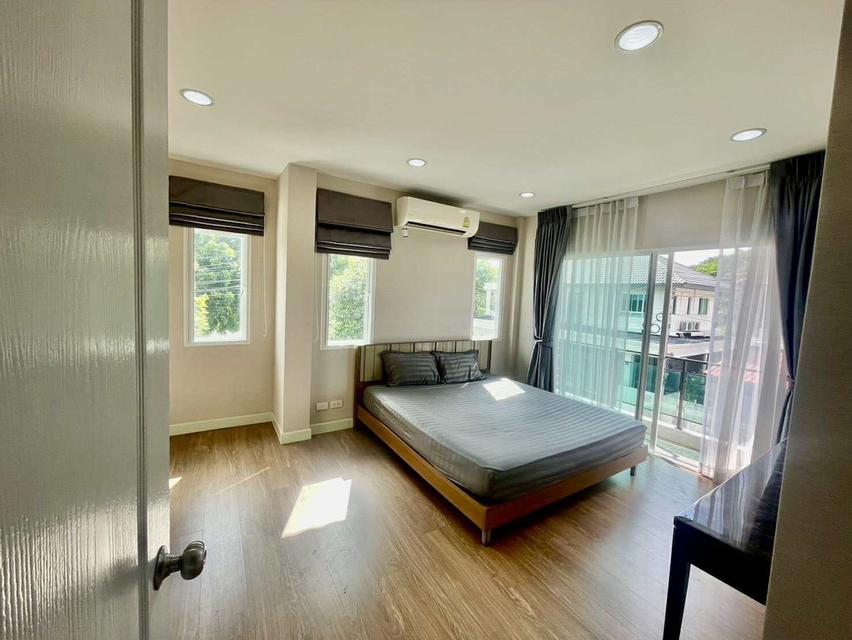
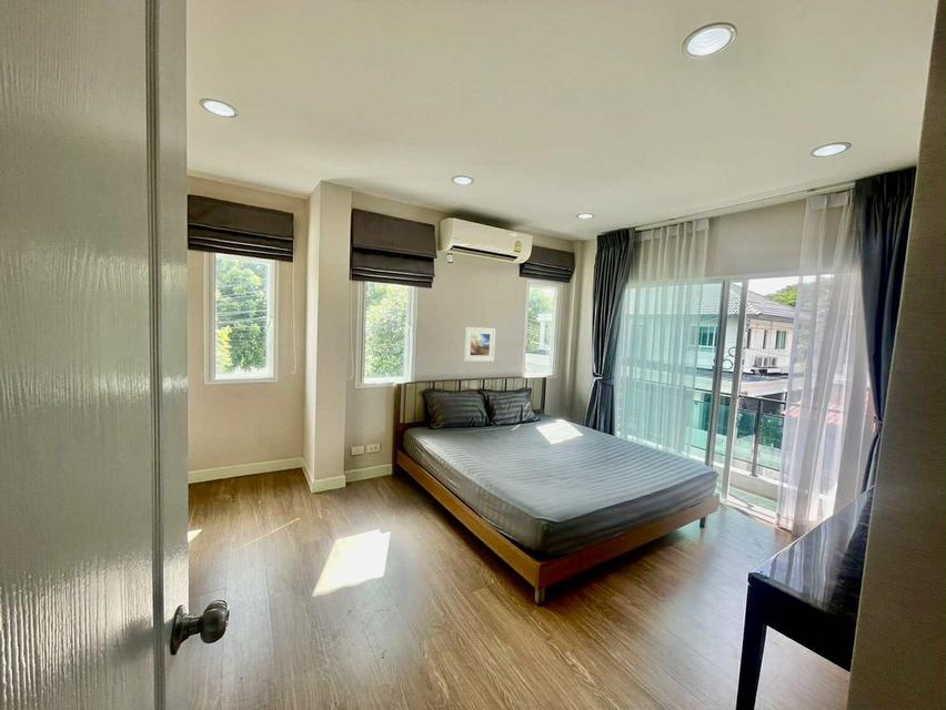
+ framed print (480, 344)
